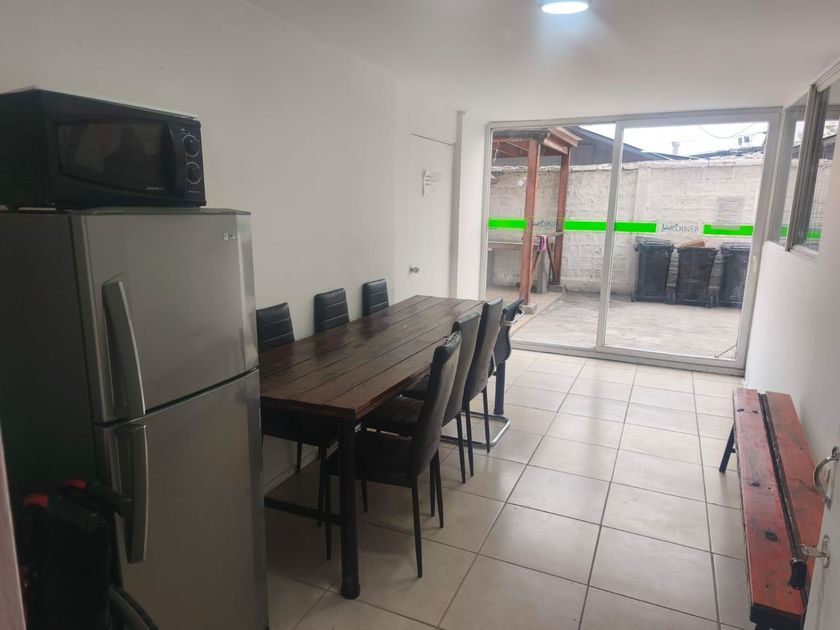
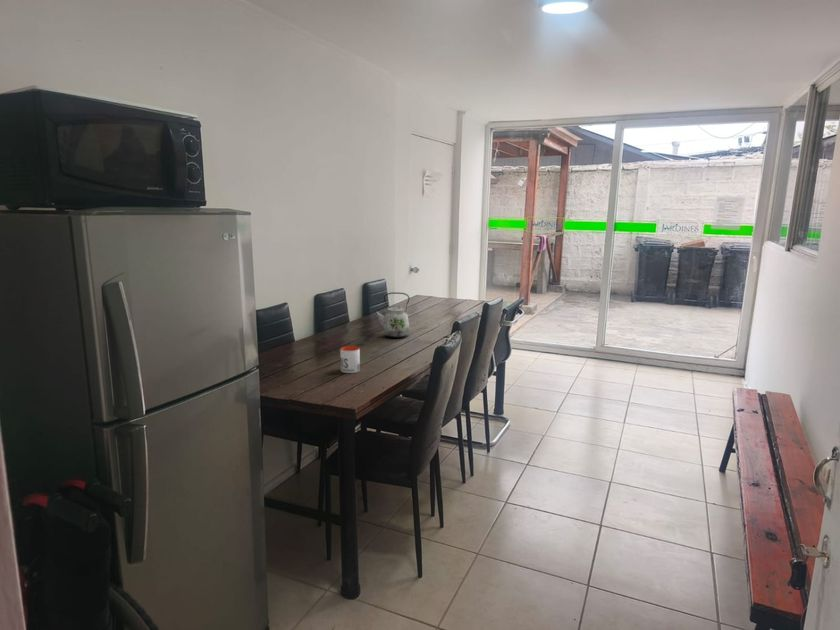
+ kettle (391, 314)
+ mug (351, 358)
